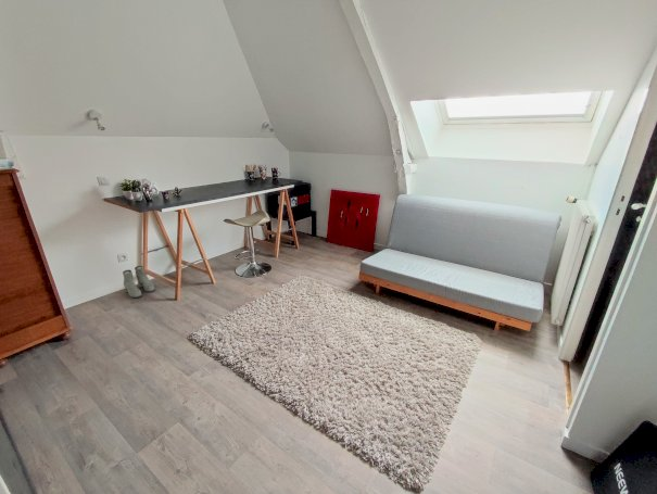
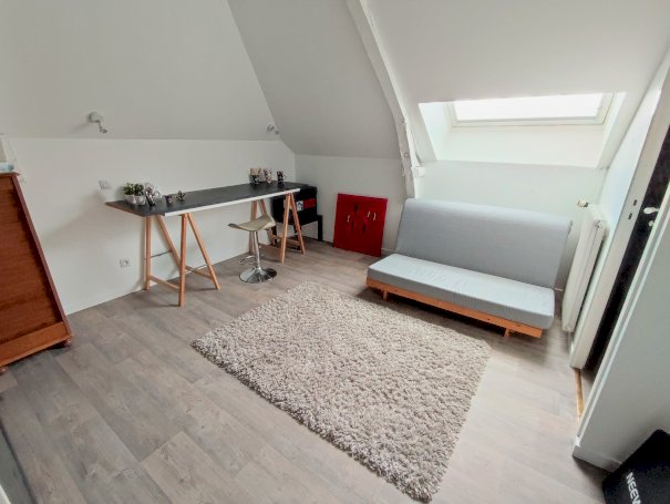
- boots (138, 280)
